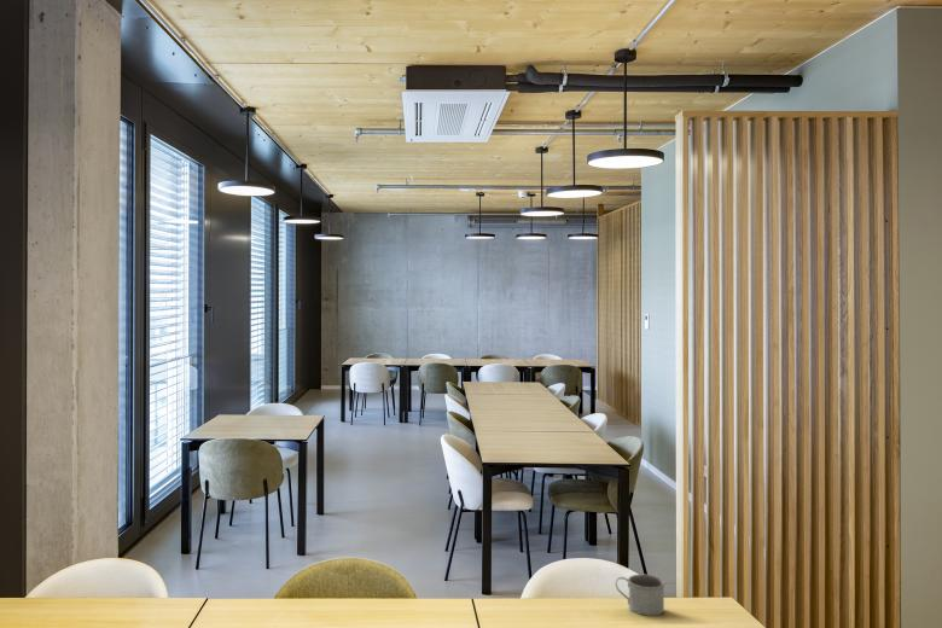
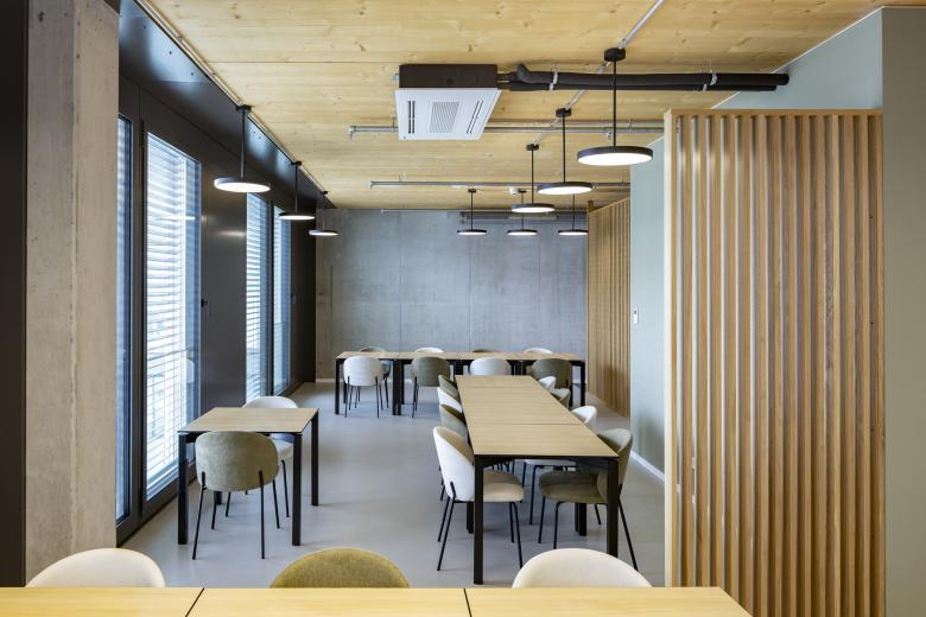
- mug (642, 594)
